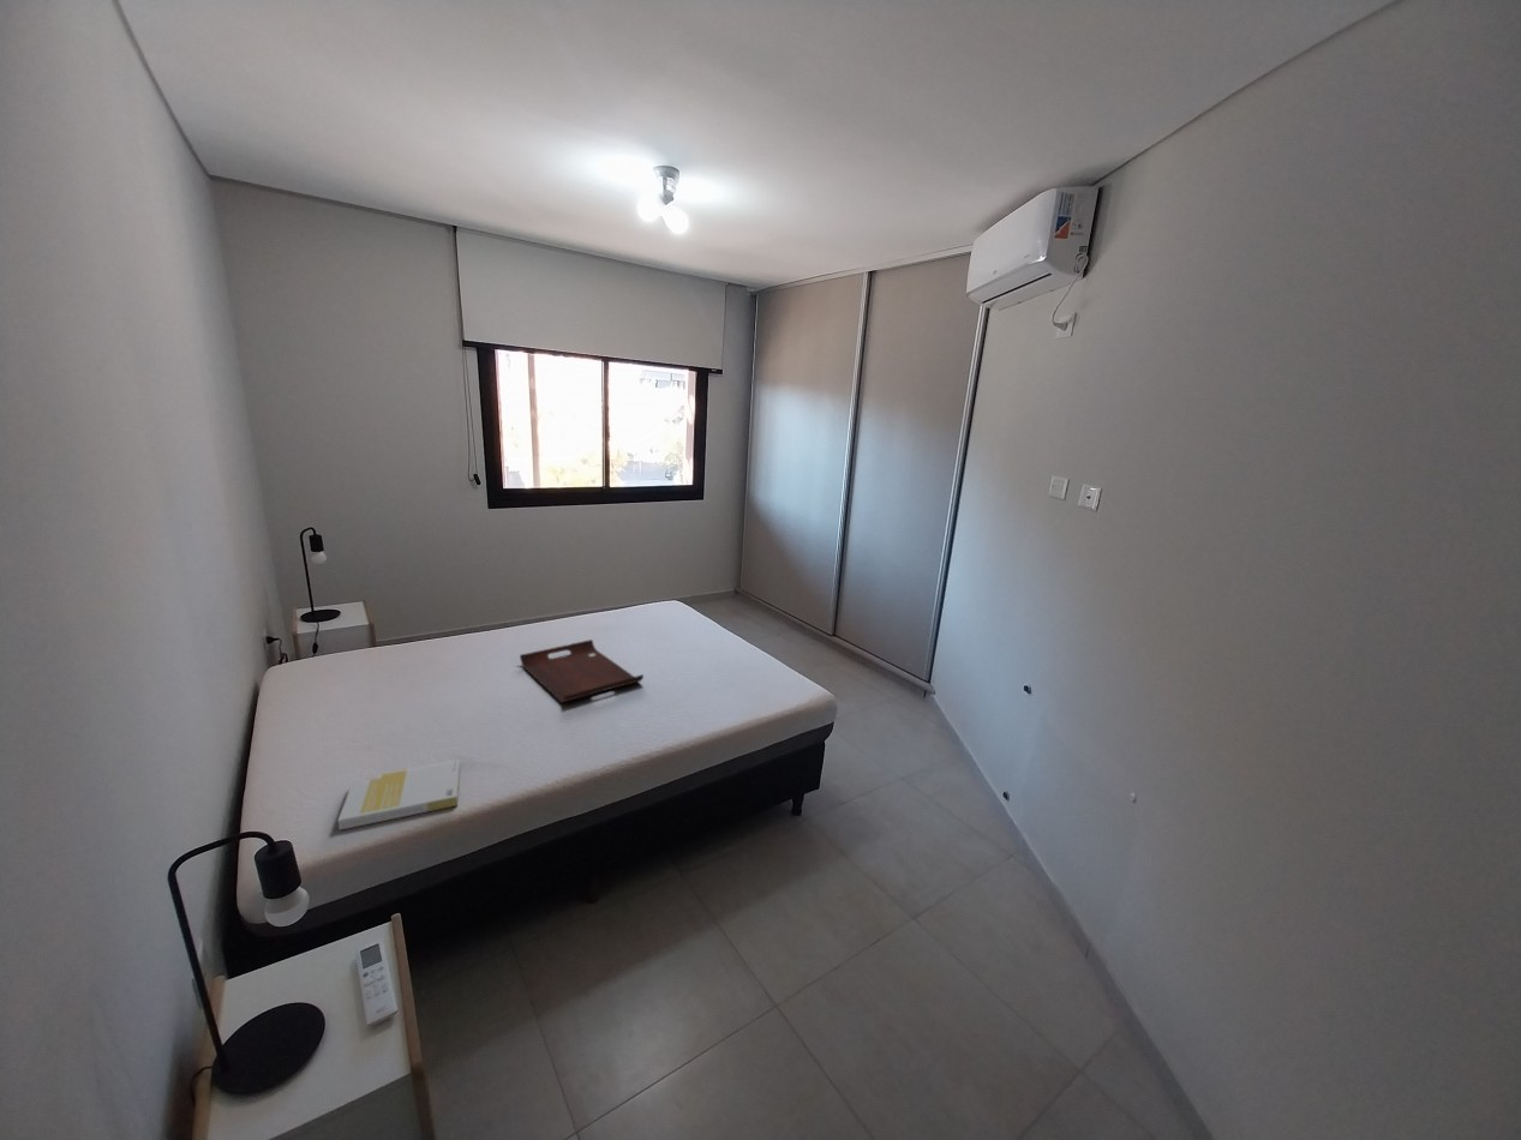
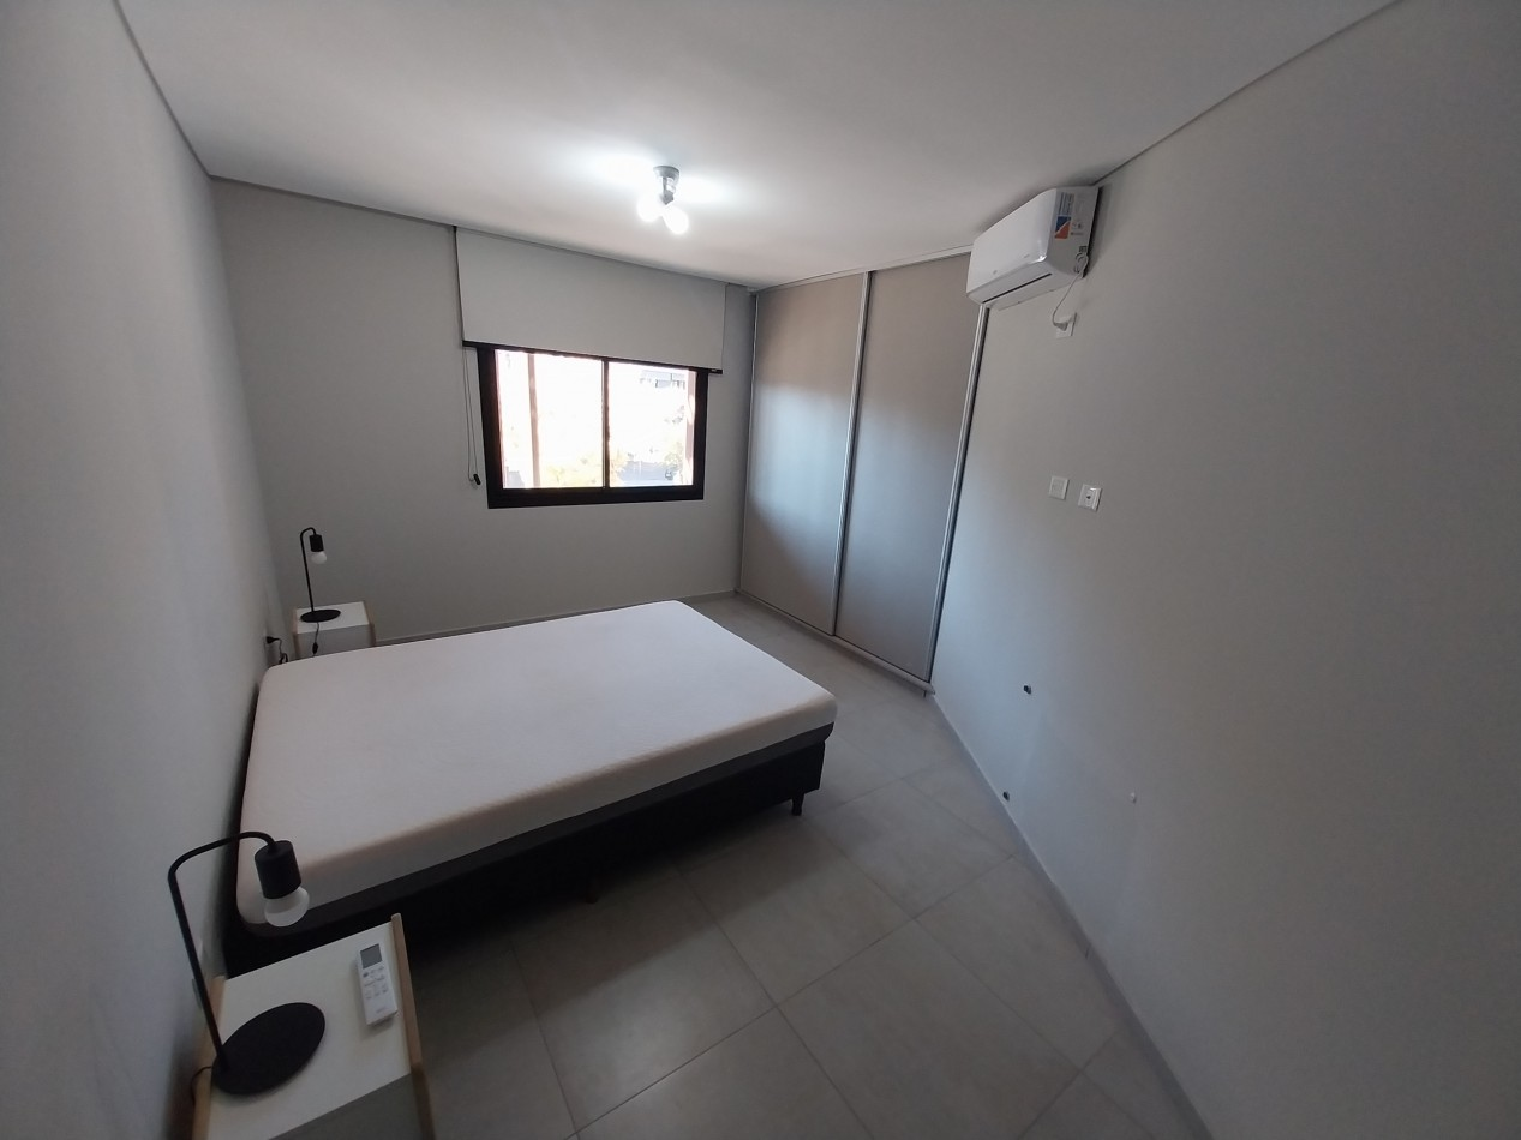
- serving tray (580, 668)
- book (405, 791)
